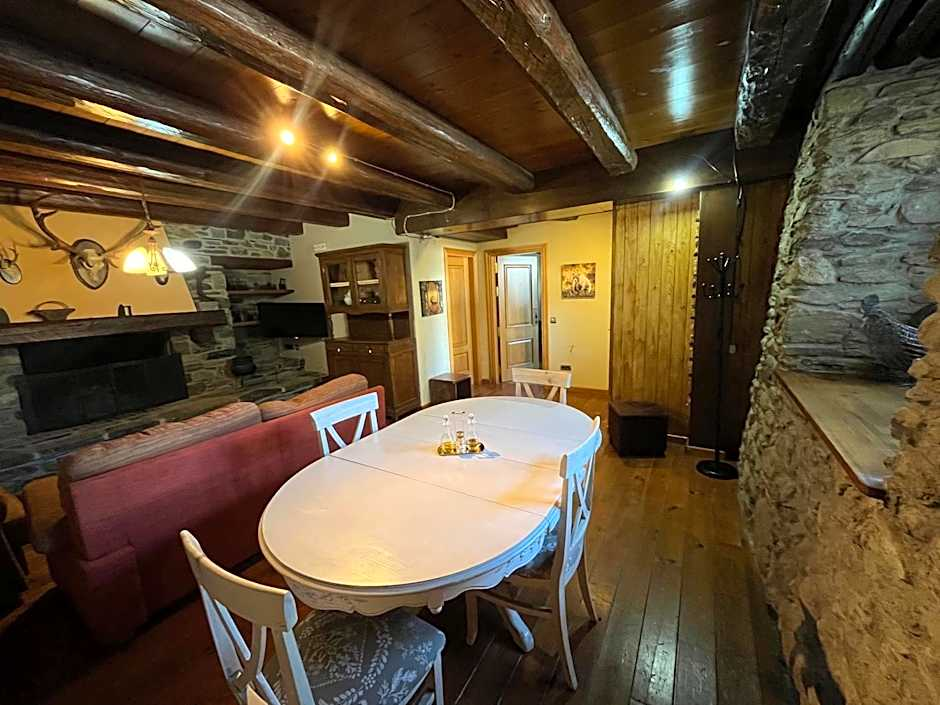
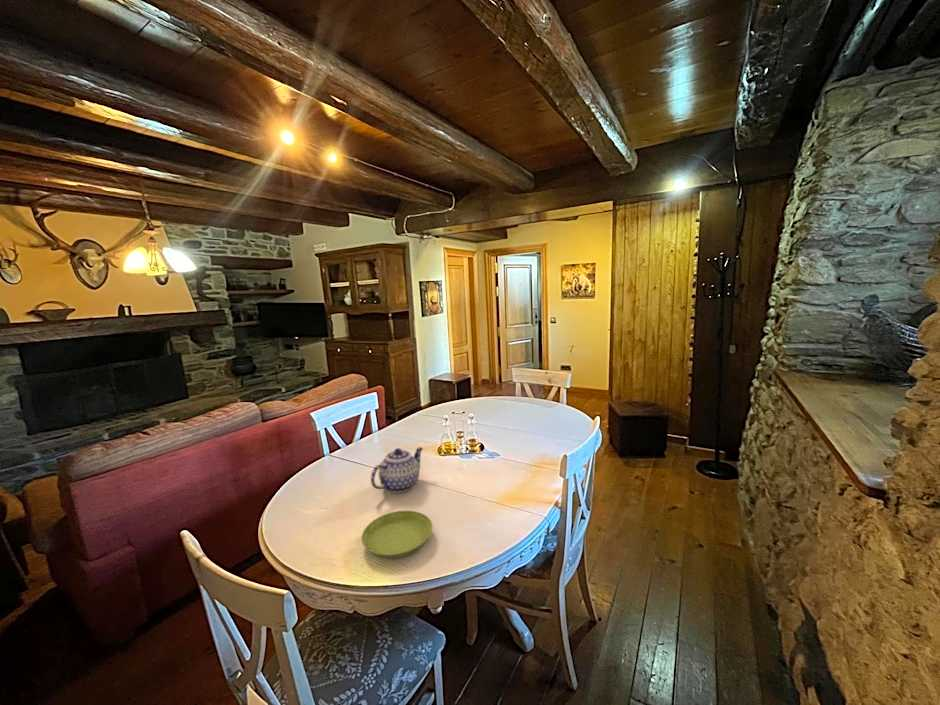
+ teapot (398, 467)
+ saucer (397, 535)
